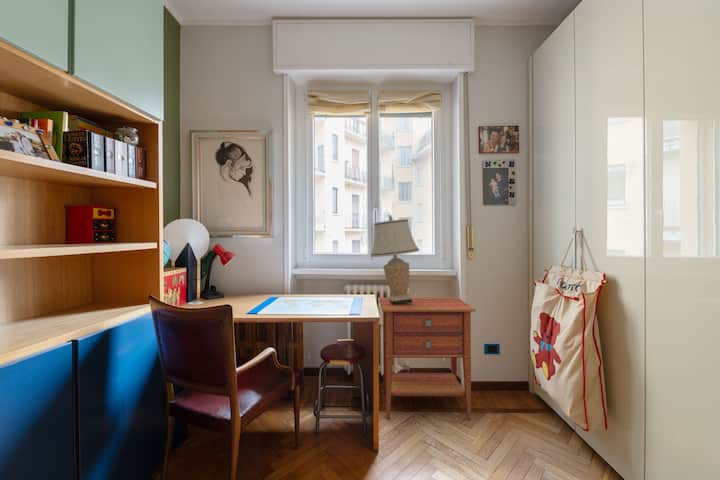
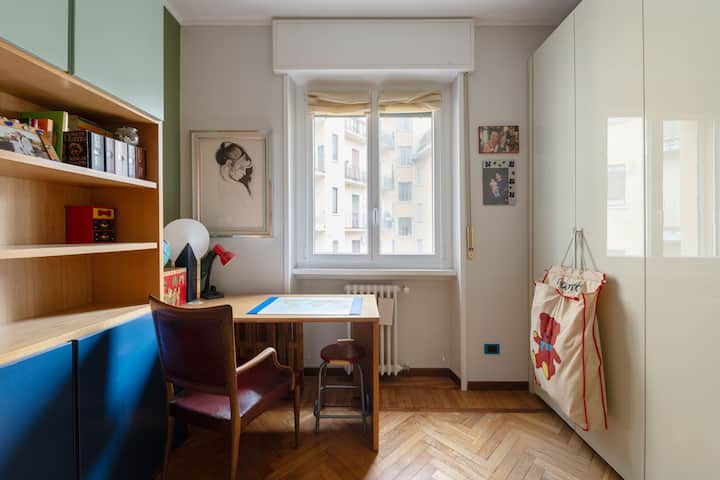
- table lamp (400, 259)
- nightstand (423, 353)
